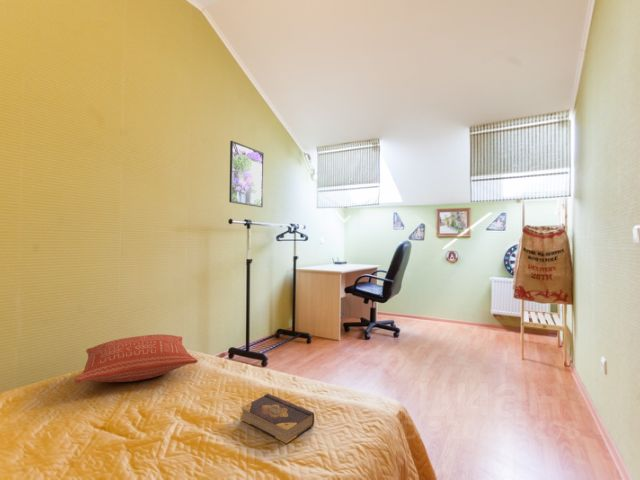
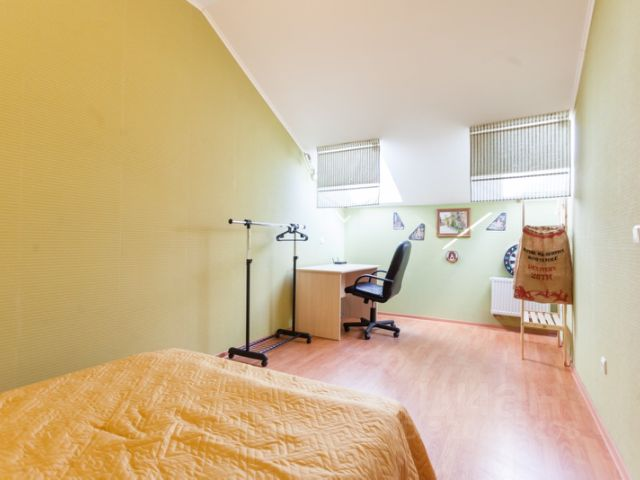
- pillow (138, 355)
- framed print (247, 176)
- book (273, 414)
